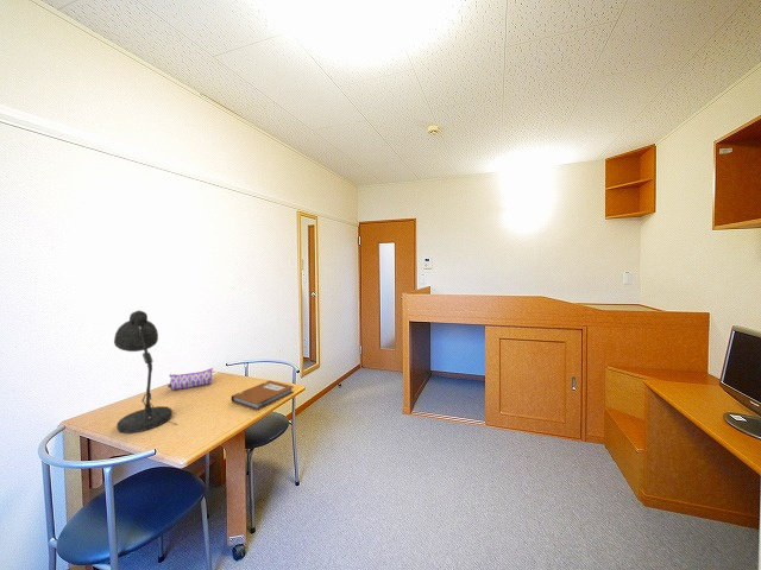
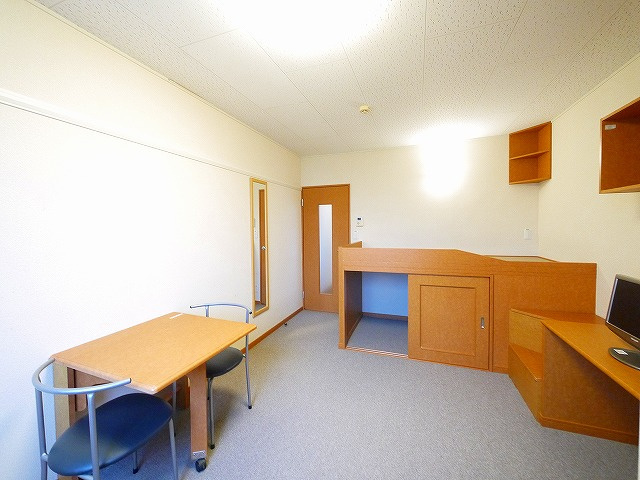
- notebook (264, 393)
- desk lamp (145, 362)
- pencil case (191, 378)
